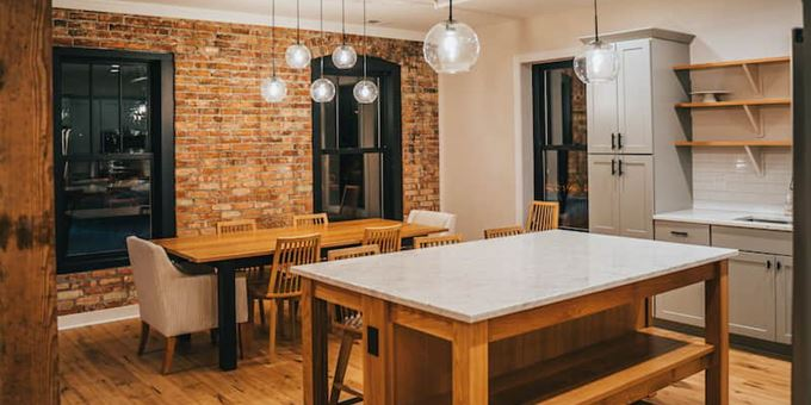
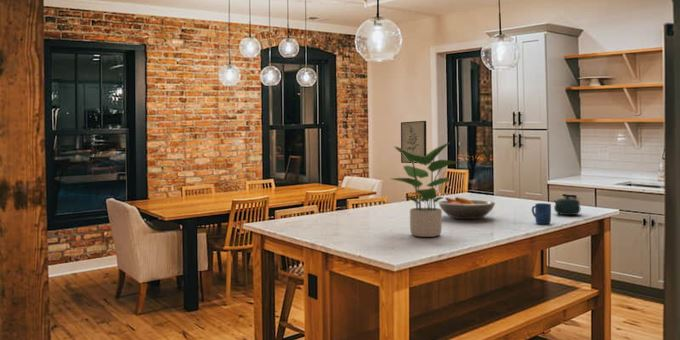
+ fruit bowl (466, 208)
+ wall art (413, 142)
+ teapot (566, 204)
+ potted plant (418, 188)
+ mug (540, 213)
